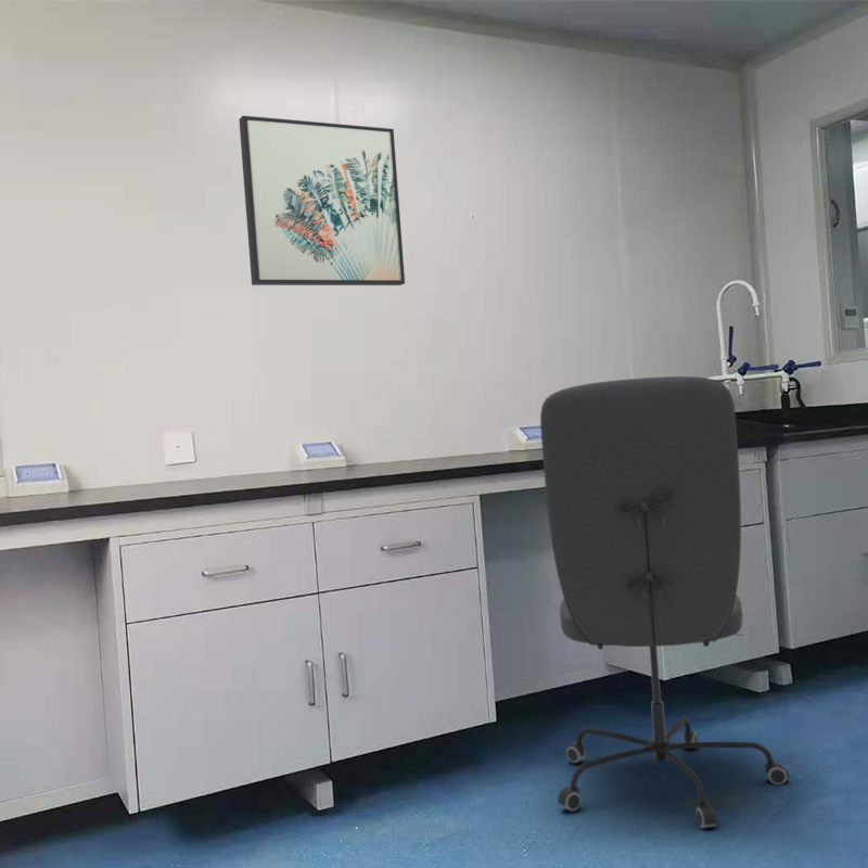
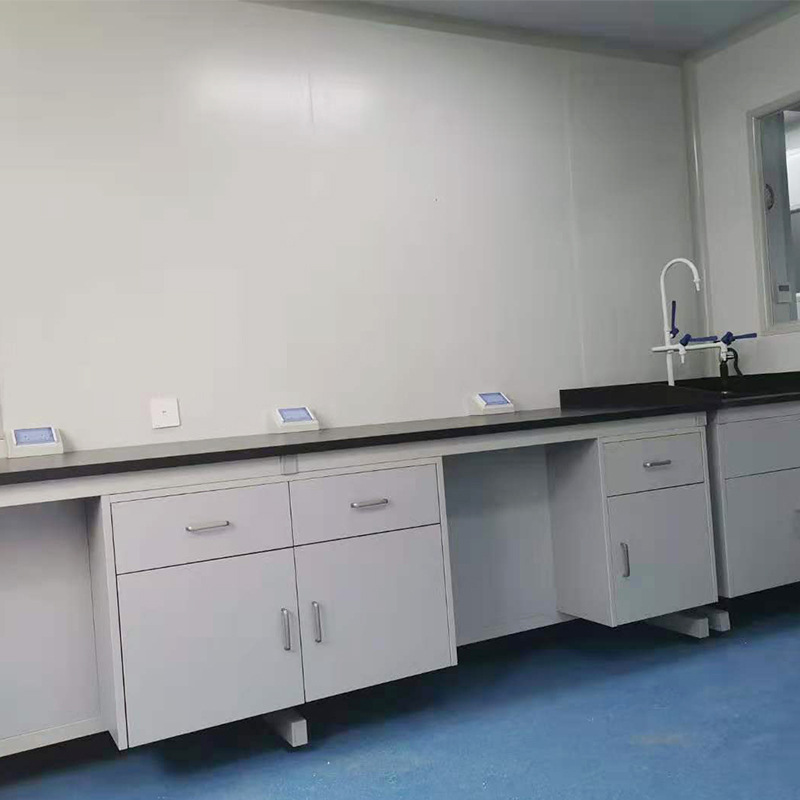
- office chair (644, 584)
- wall art (324, 204)
